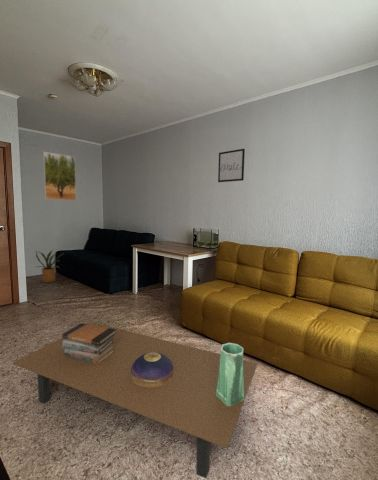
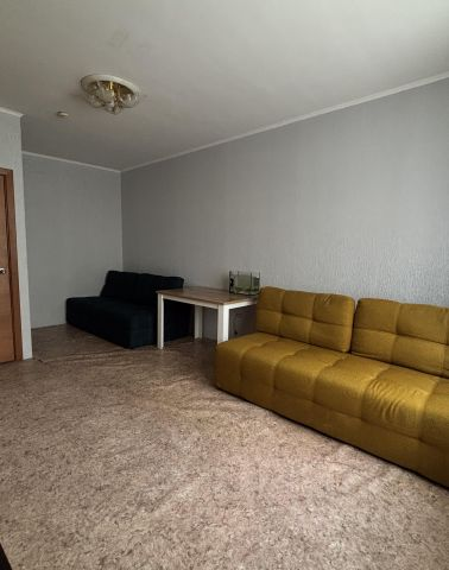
- coffee table (136, 384)
- wall art (230, 166)
- decorative bowl (152, 363)
- vase (230, 372)
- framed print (60, 177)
- book stack (89, 342)
- house plant (50, 264)
